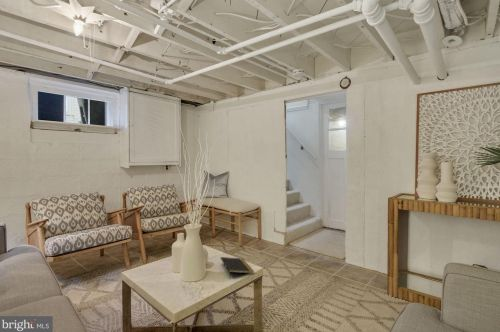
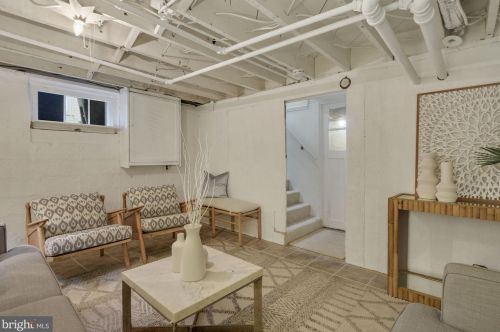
- notepad (236, 264)
